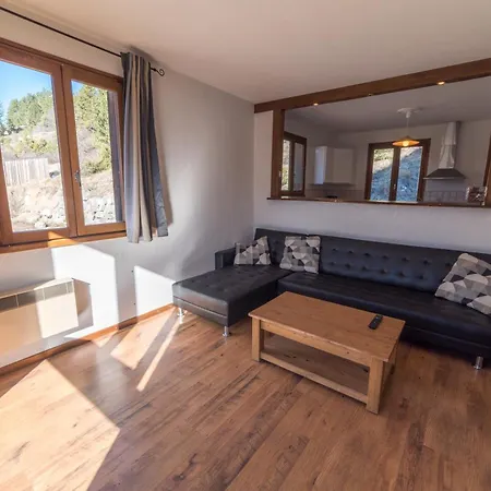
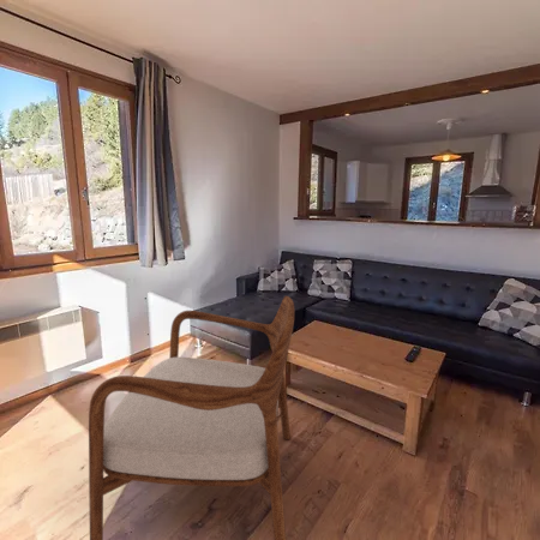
+ armchair (209, 397)
